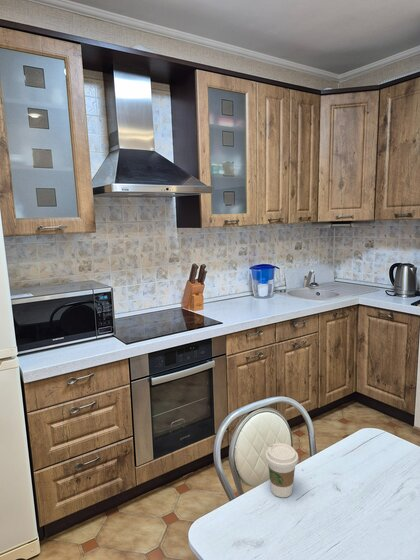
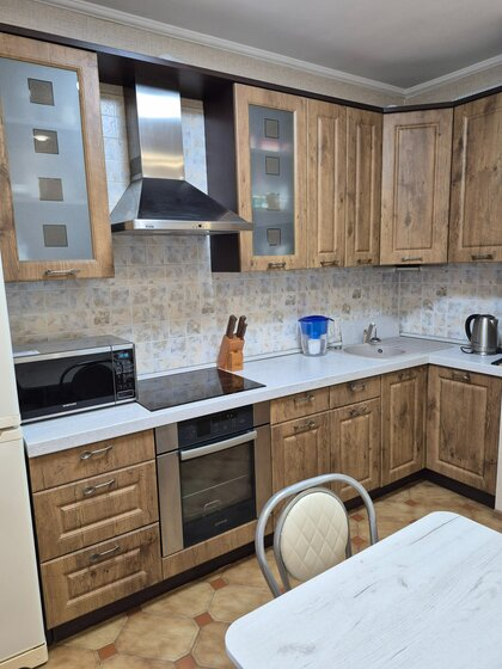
- coffee cup (281, 470)
